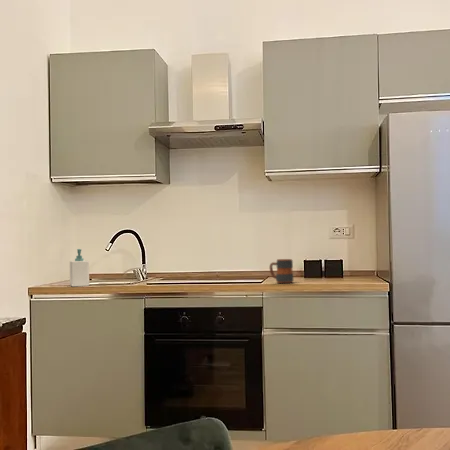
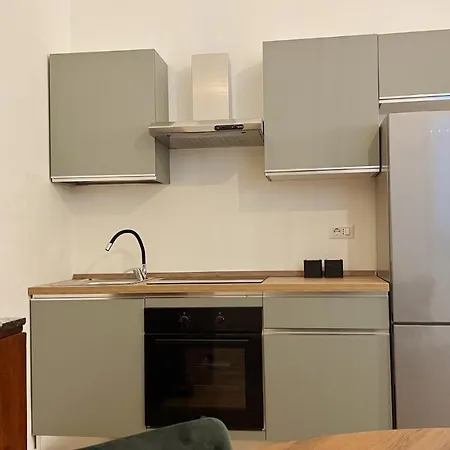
- mug (281, 271)
- soap bottle (79, 267)
